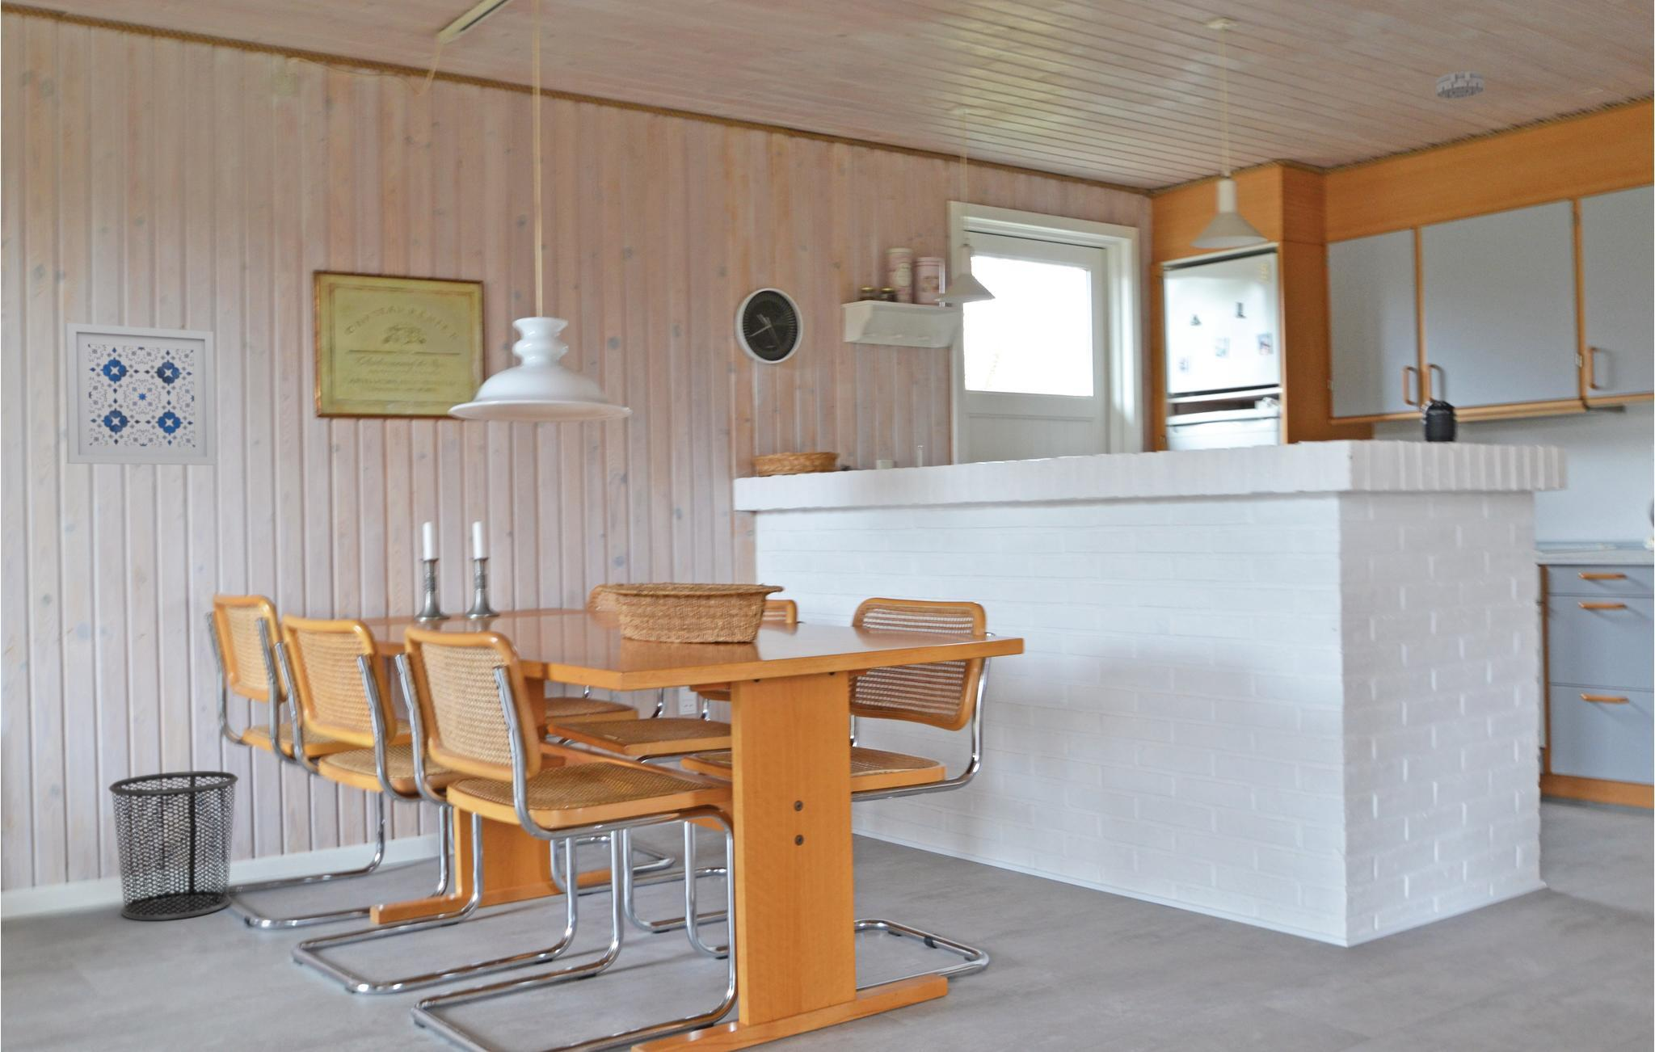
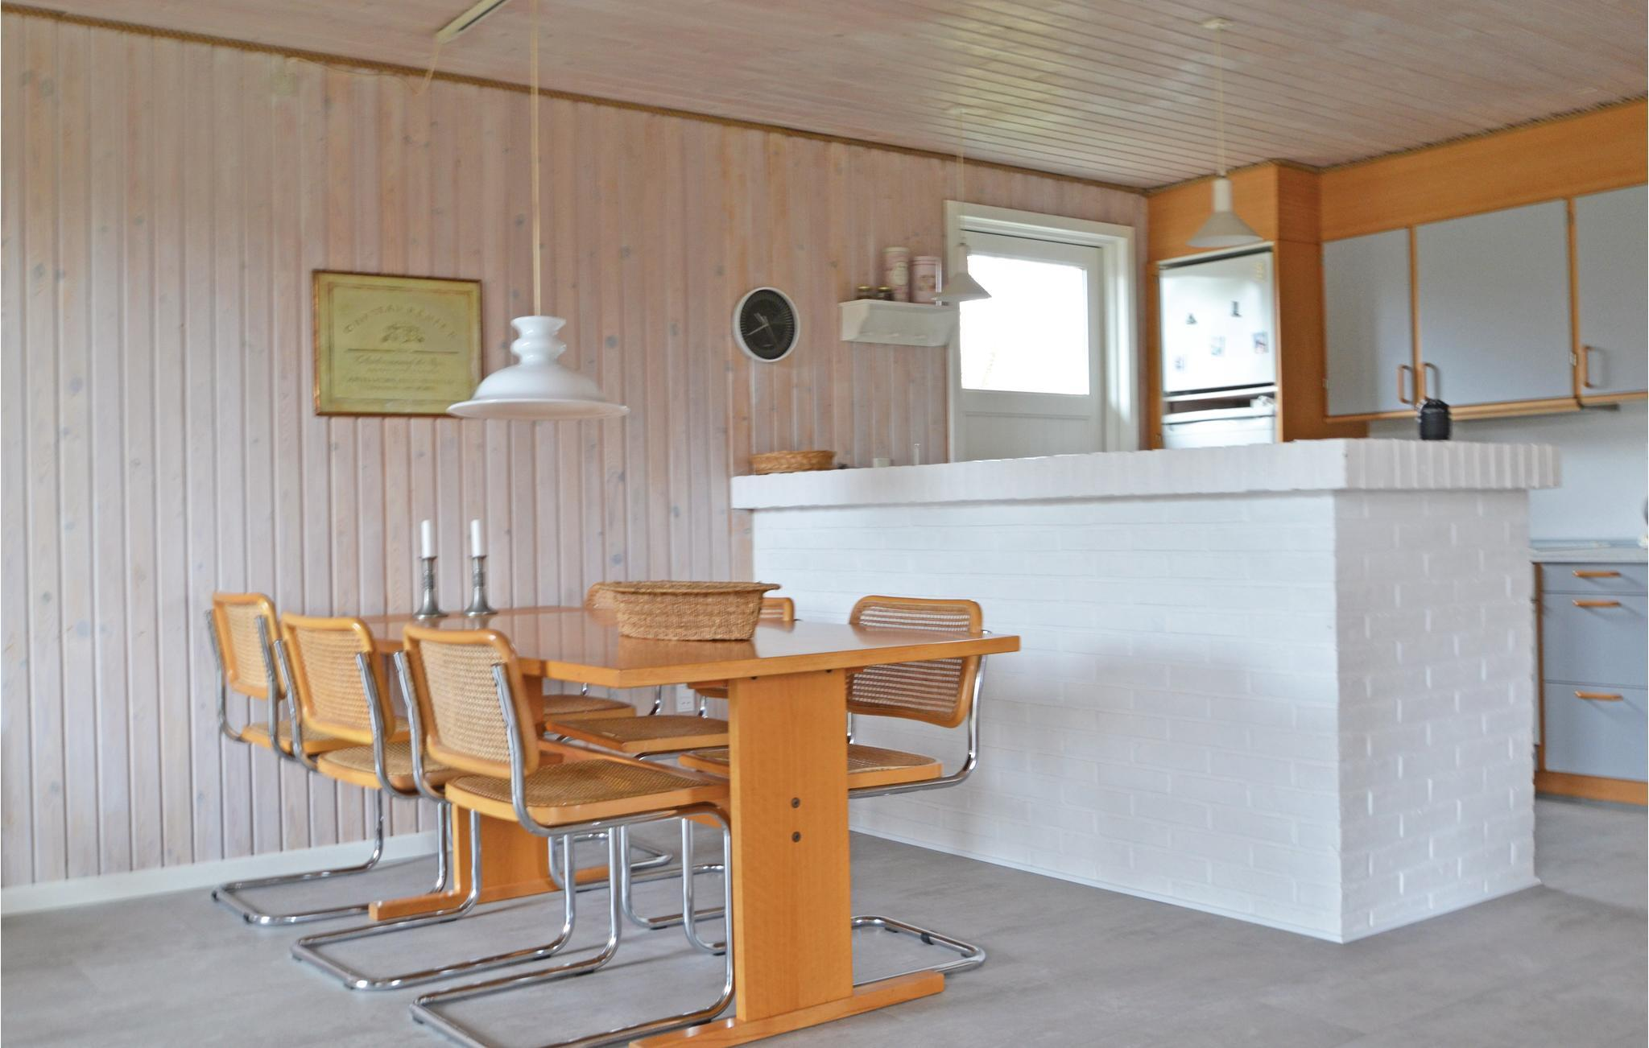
- smoke detector (1460, 84)
- wall art (141, 396)
- waste bin (175, 843)
